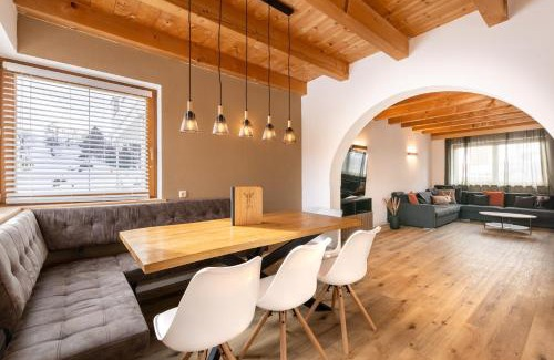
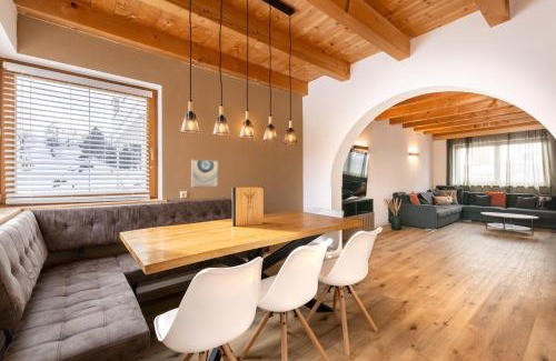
+ wall art (205, 173)
